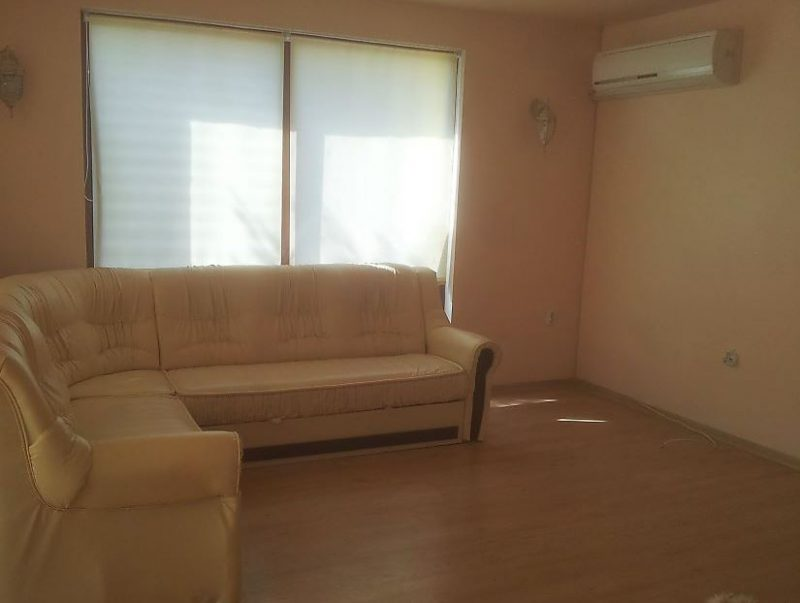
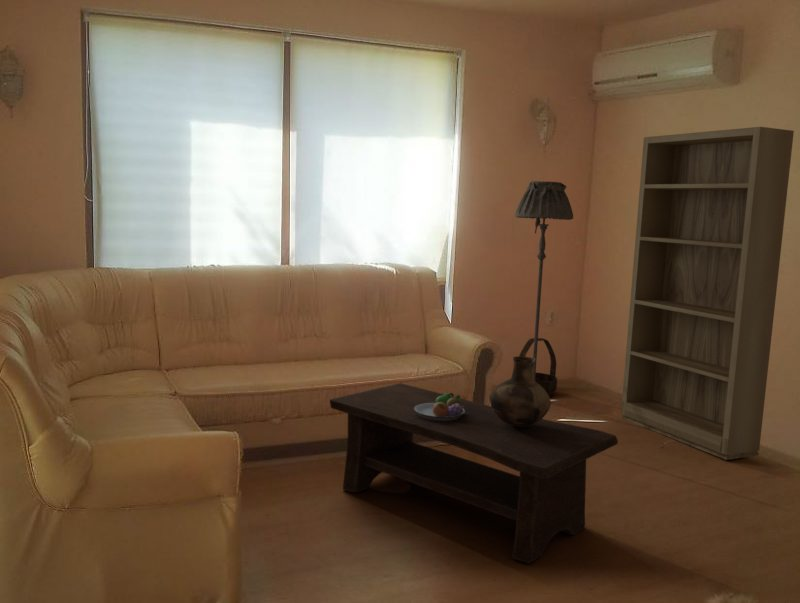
+ floor lamp (537, 309)
+ basket (536, 372)
+ vase (520, 391)
+ coffee table (460, 463)
+ bookshelf (698, 288)
+ fruit bowl (441, 403)
